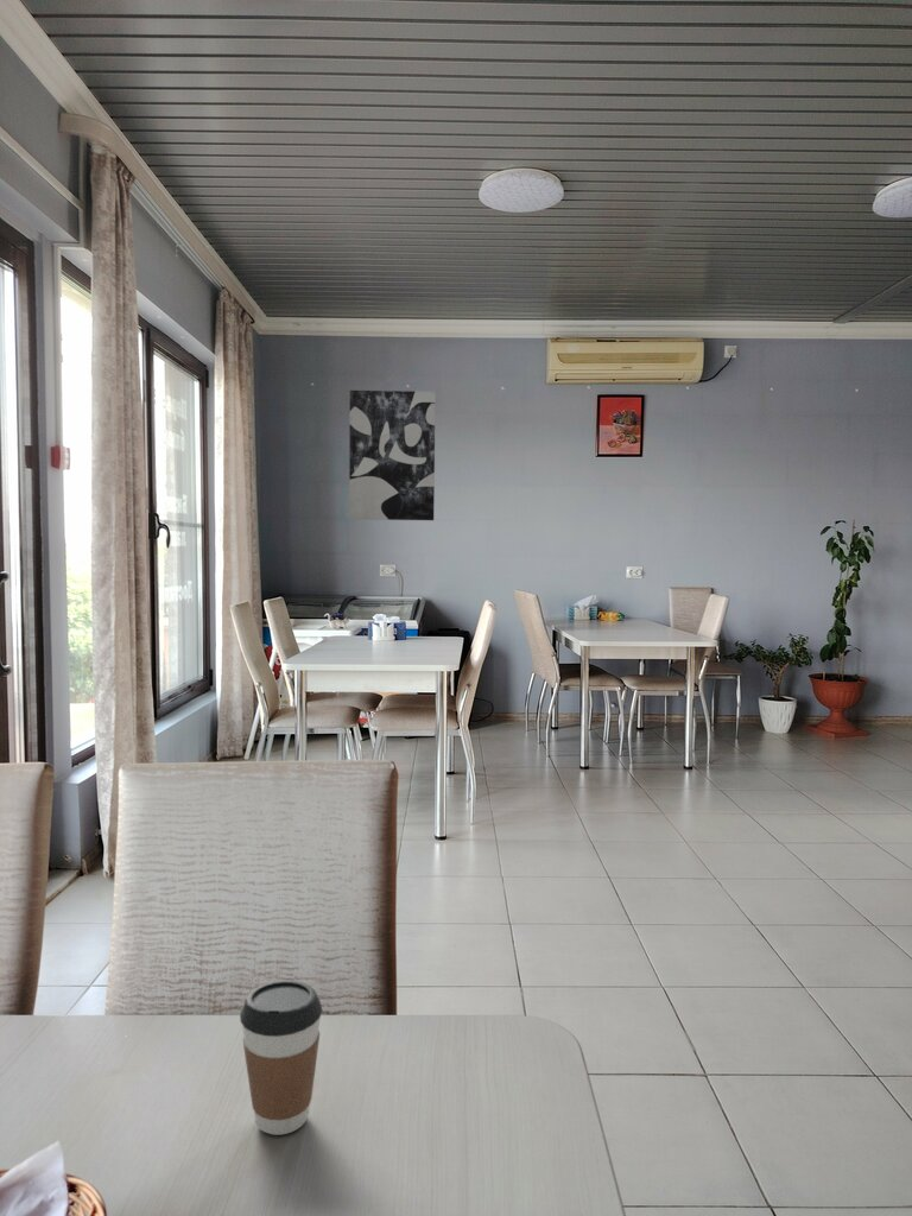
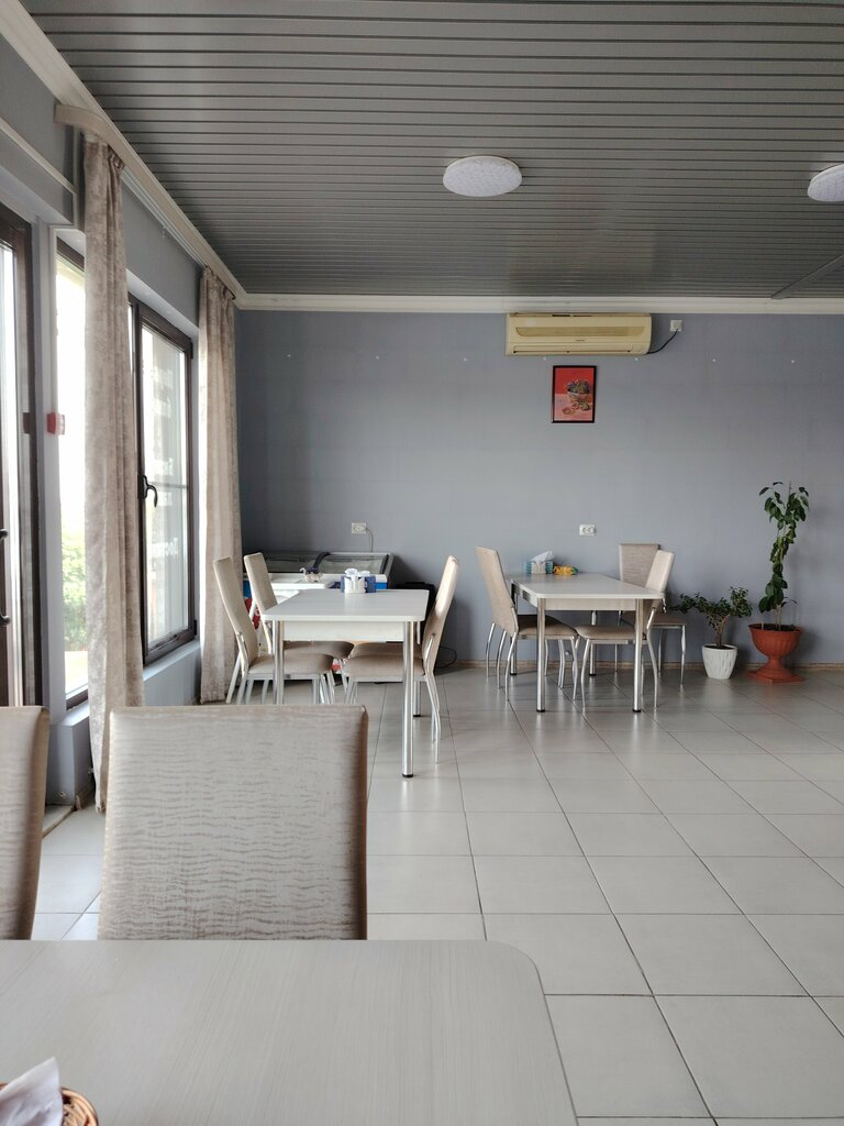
- wall art (392, 456)
- coffee cup (281, 1057)
